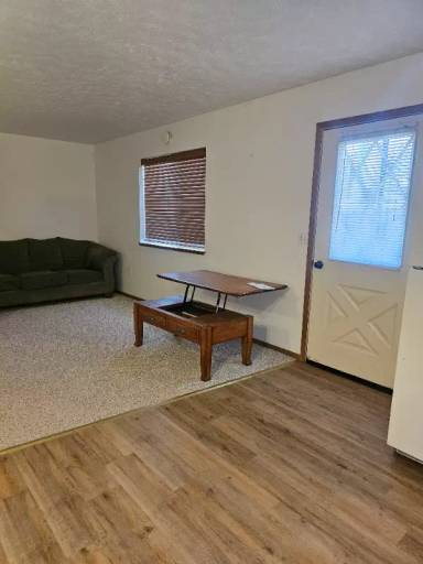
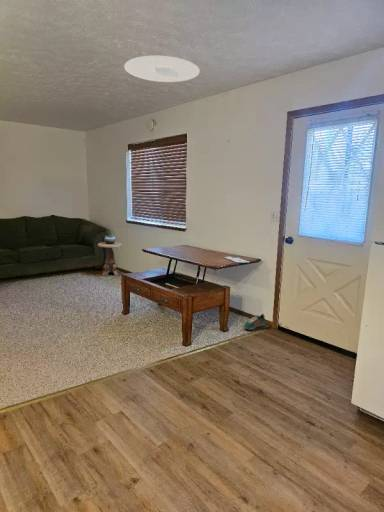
+ side table (110, 255)
+ ceiling light (162, 66)
+ sneaker (254, 321)
